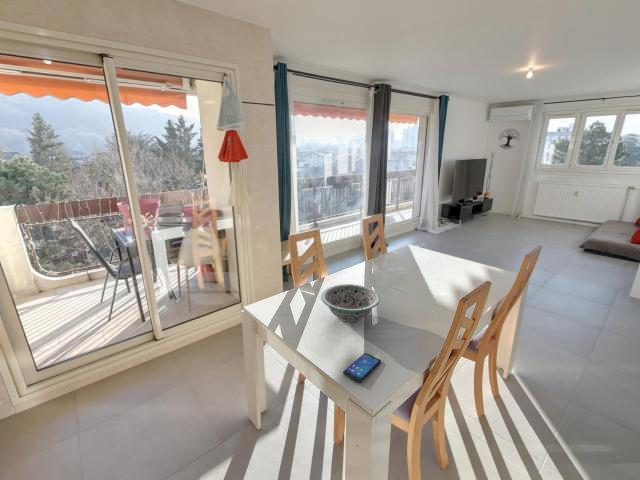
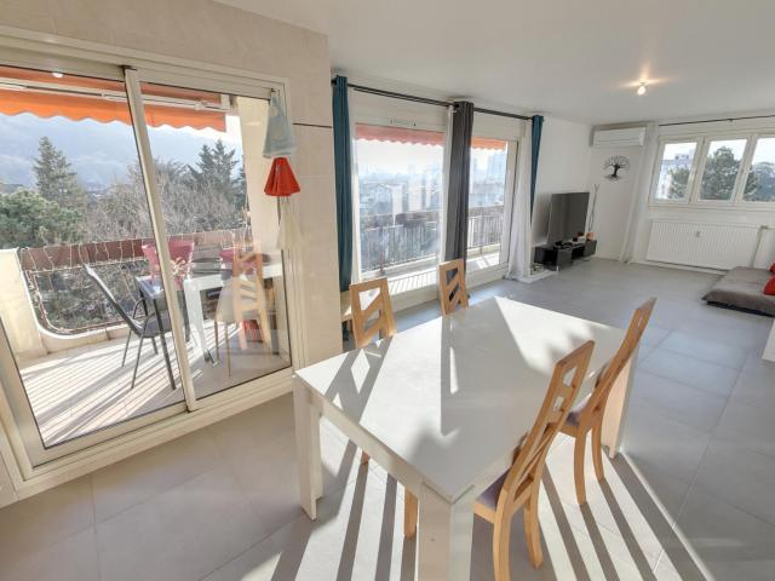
- decorative bowl (349, 306)
- smartphone (362, 366)
